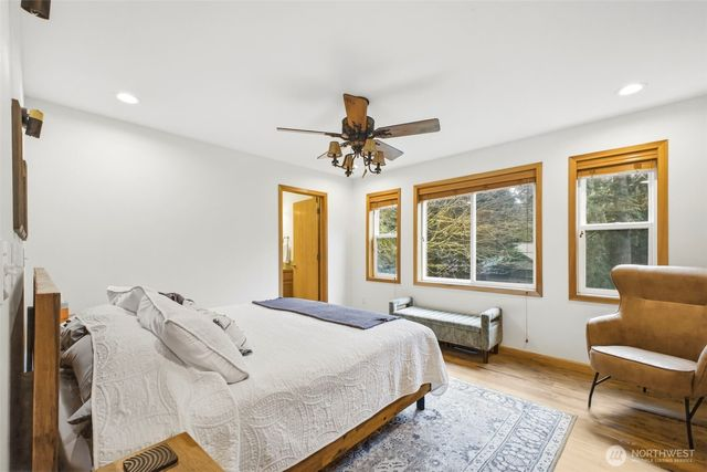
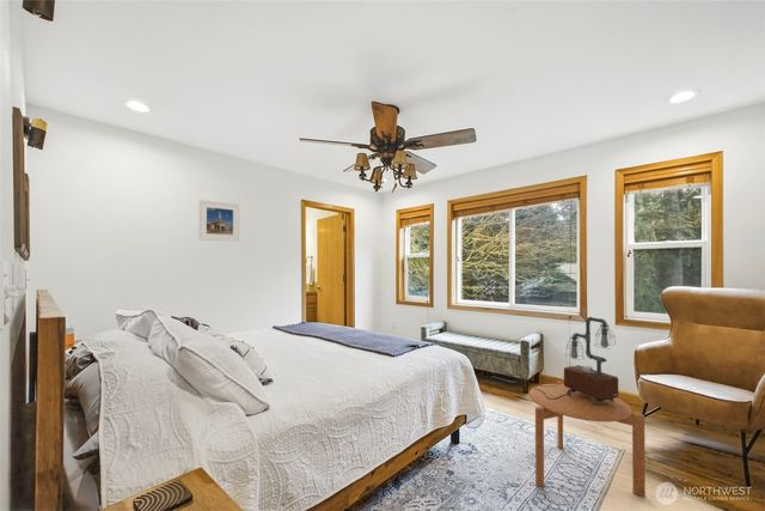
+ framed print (220, 221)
+ table lamp (573, 355)
+ side table (562, 436)
